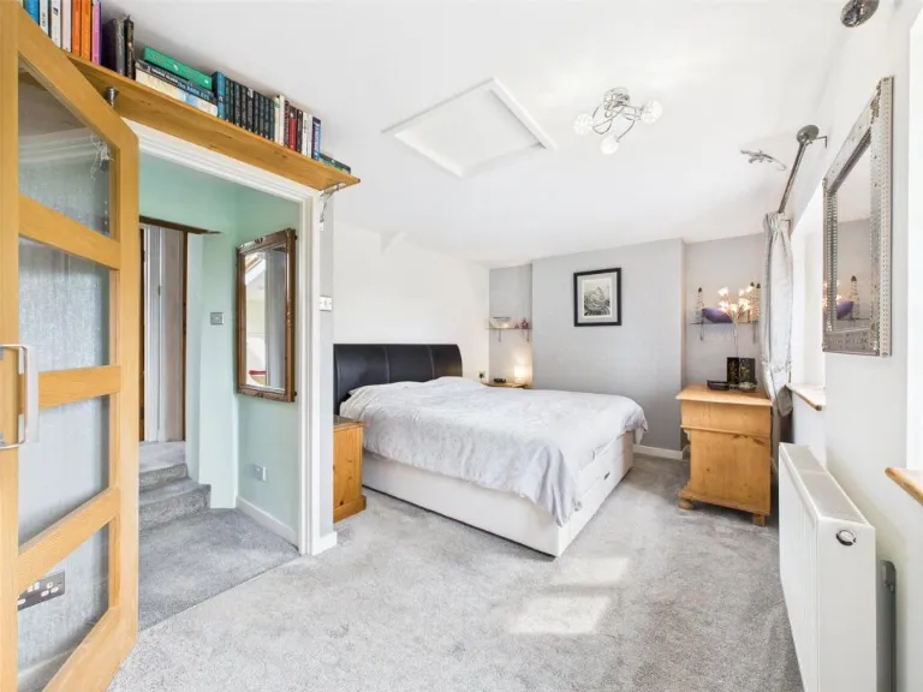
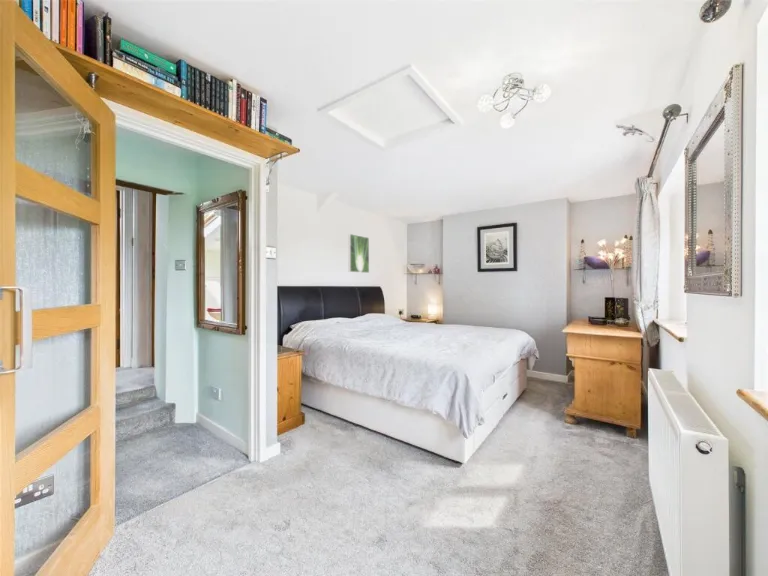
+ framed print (359, 254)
